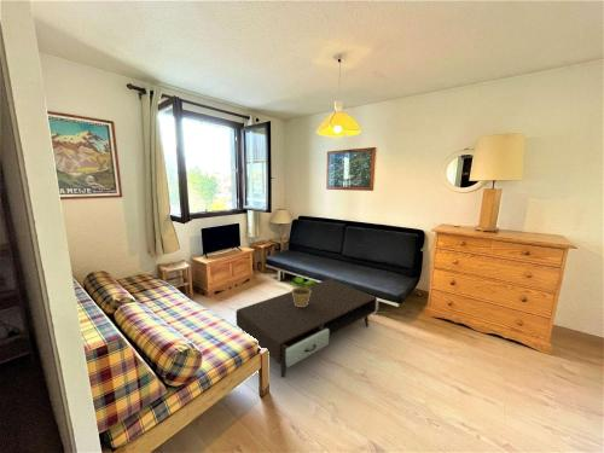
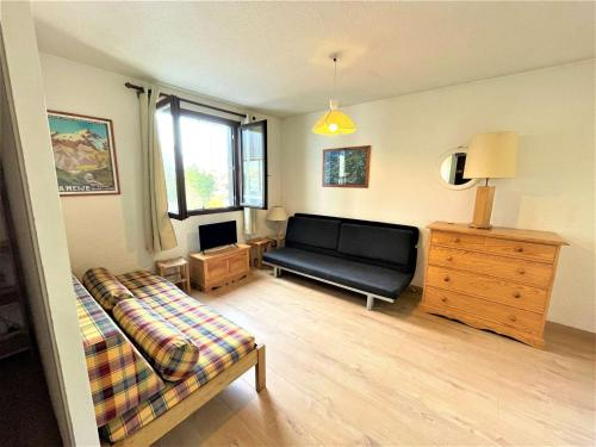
- coffee table (314, 320)
- potted plant (300, 288)
